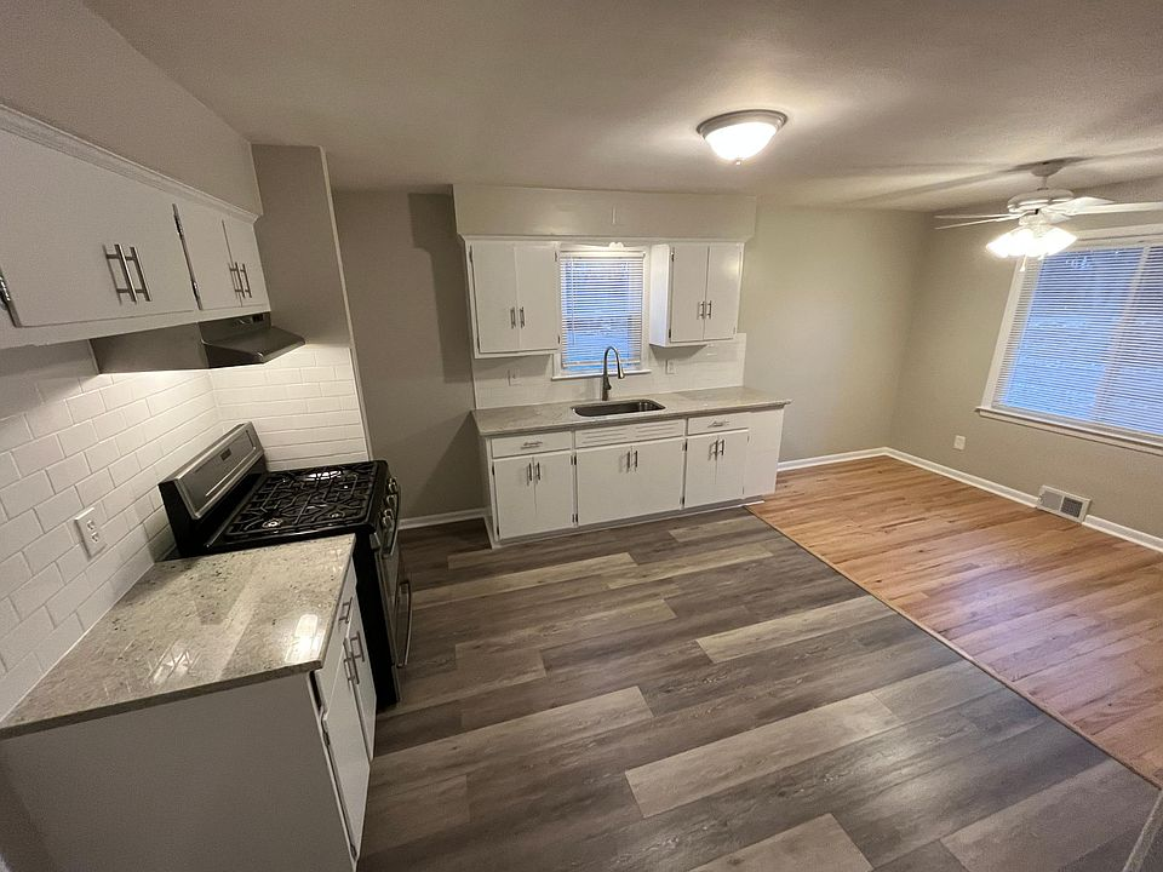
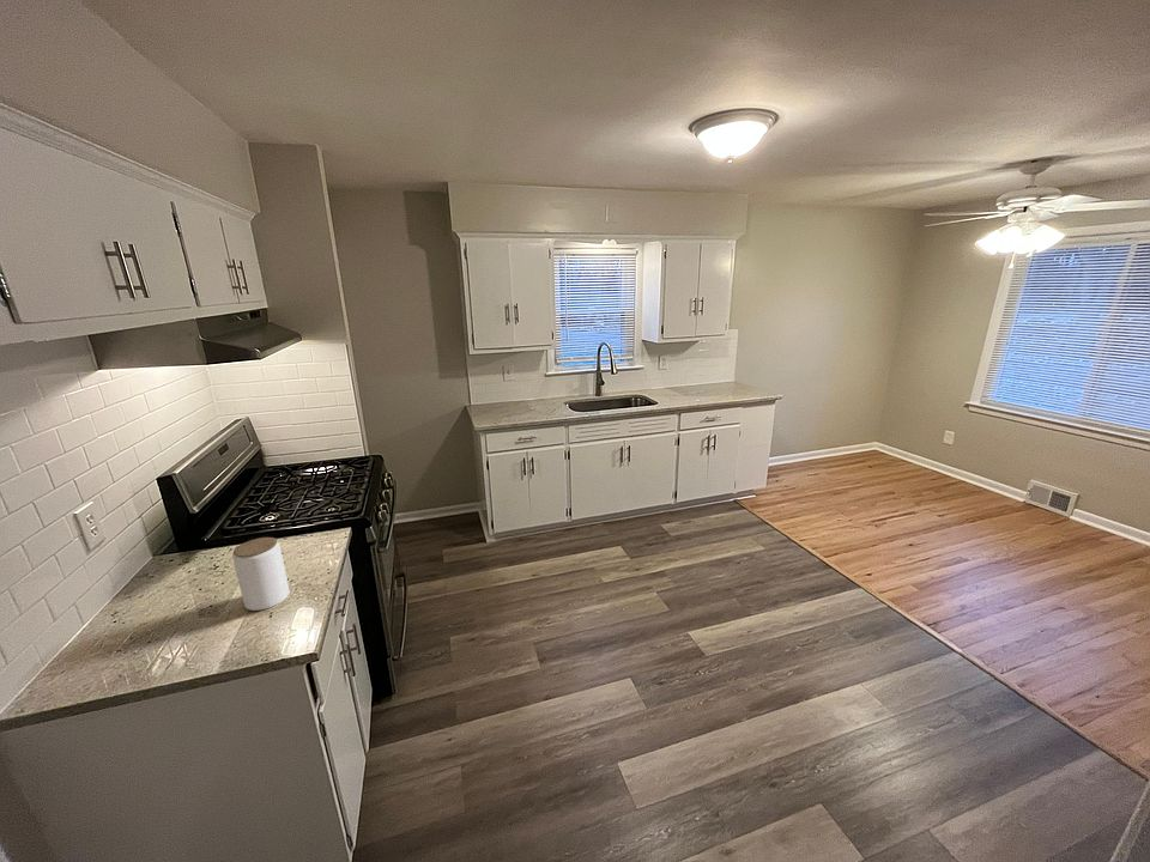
+ jar (261, 572)
